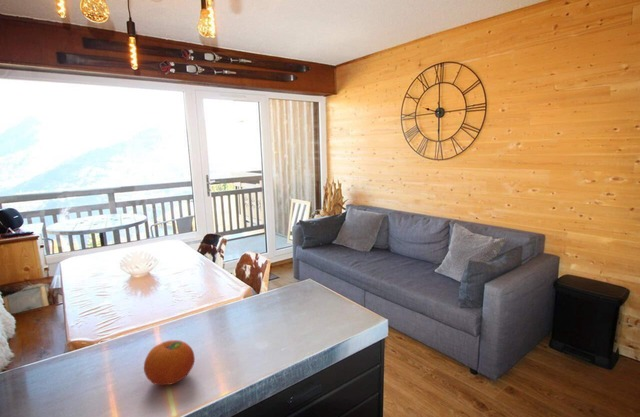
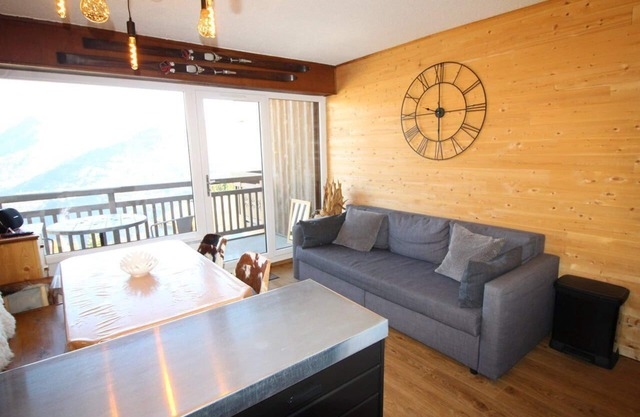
- fruit (169, 362)
